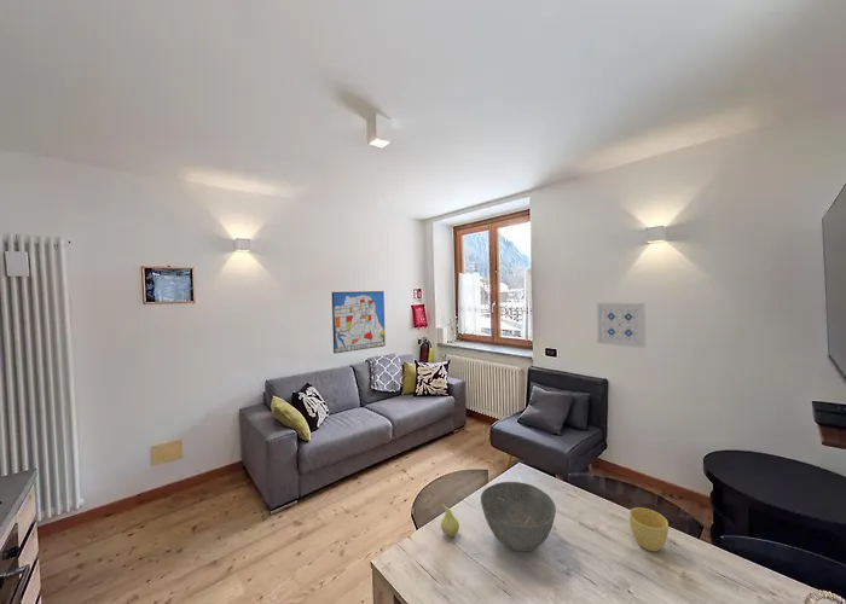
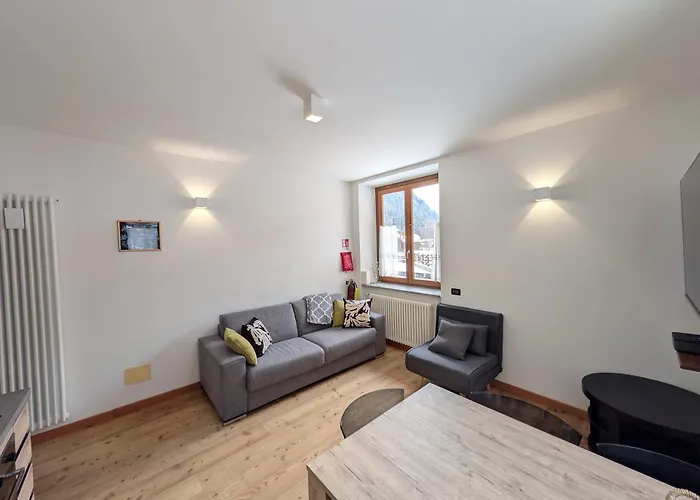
- wall art (359, 320)
- bowl (517, 521)
- fruit (448, 518)
- wall art (620, 324)
- cup (649, 529)
